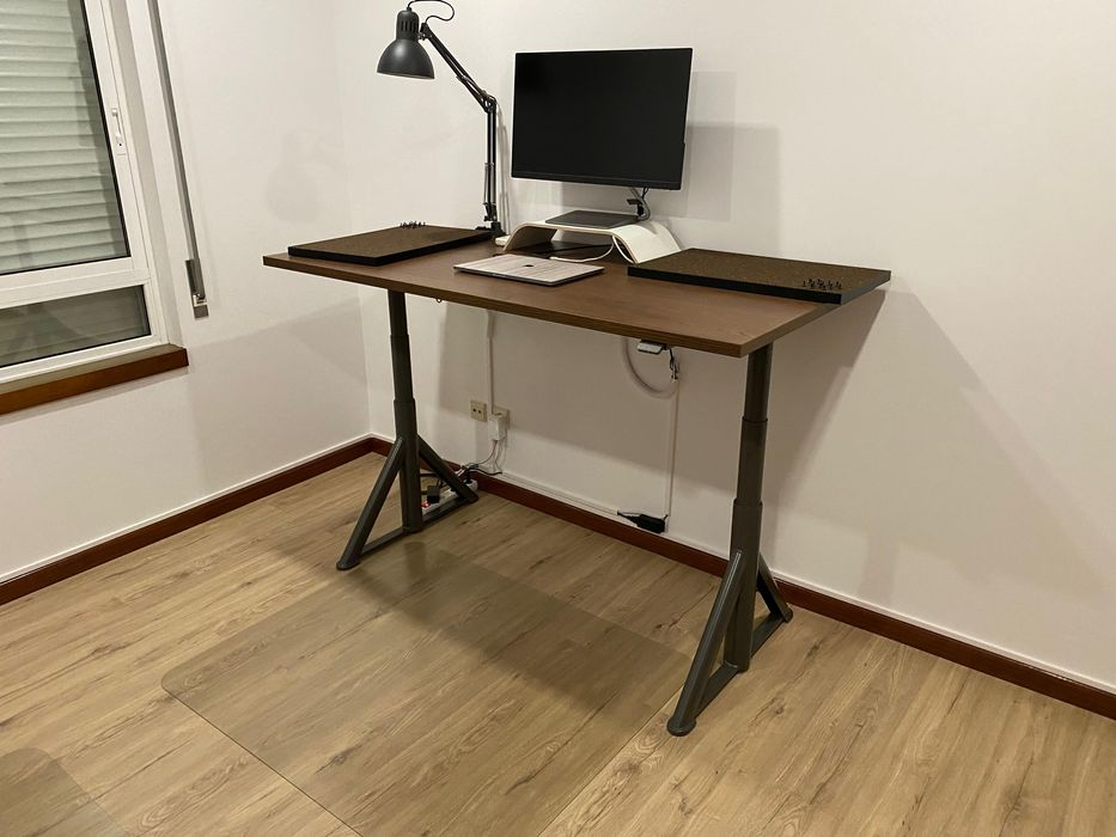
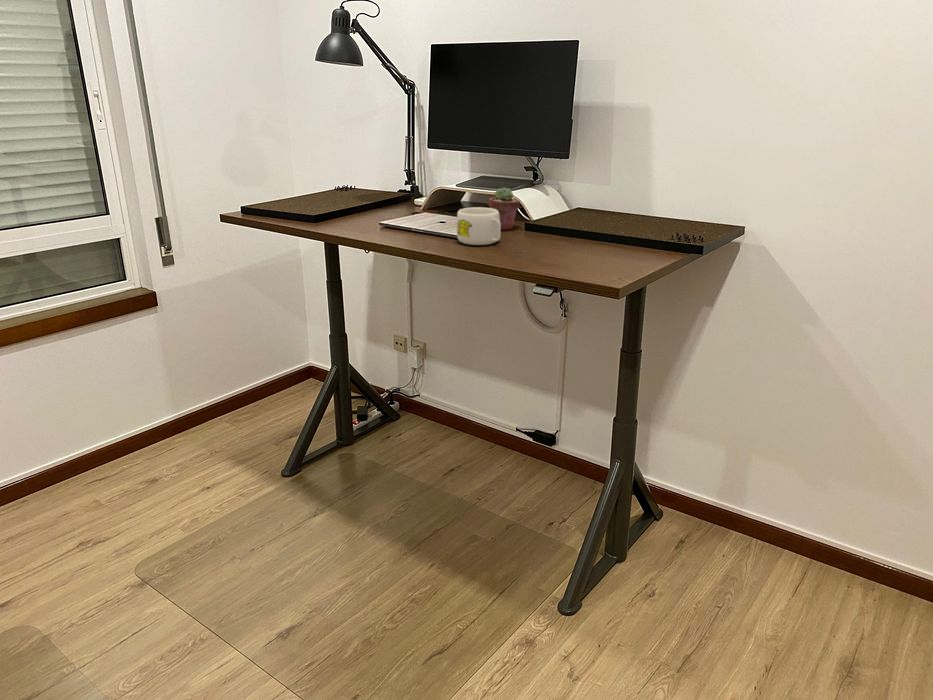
+ potted succulent (503, 207)
+ mug (478, 226)
